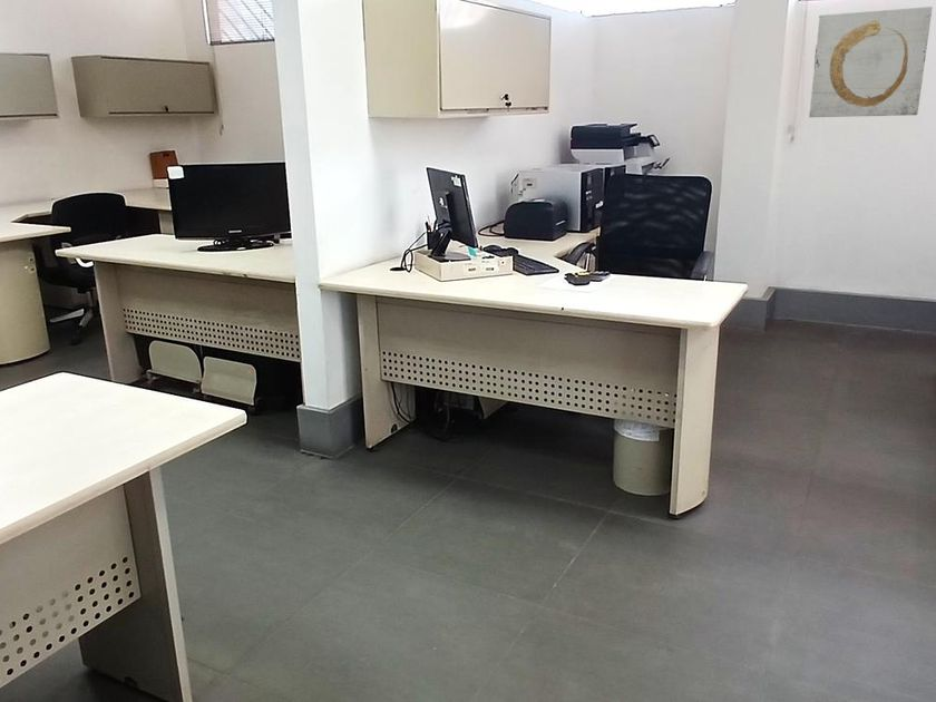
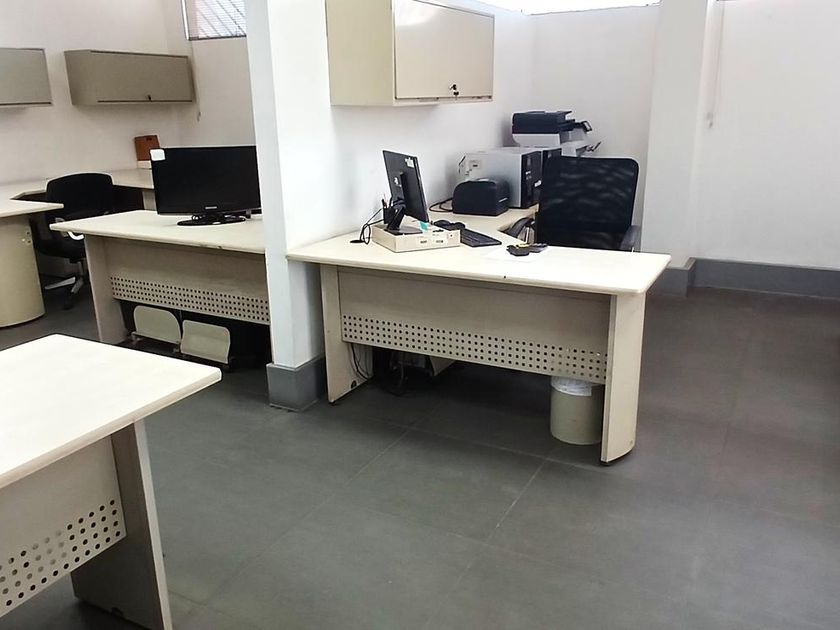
- wall art (867, 65)
